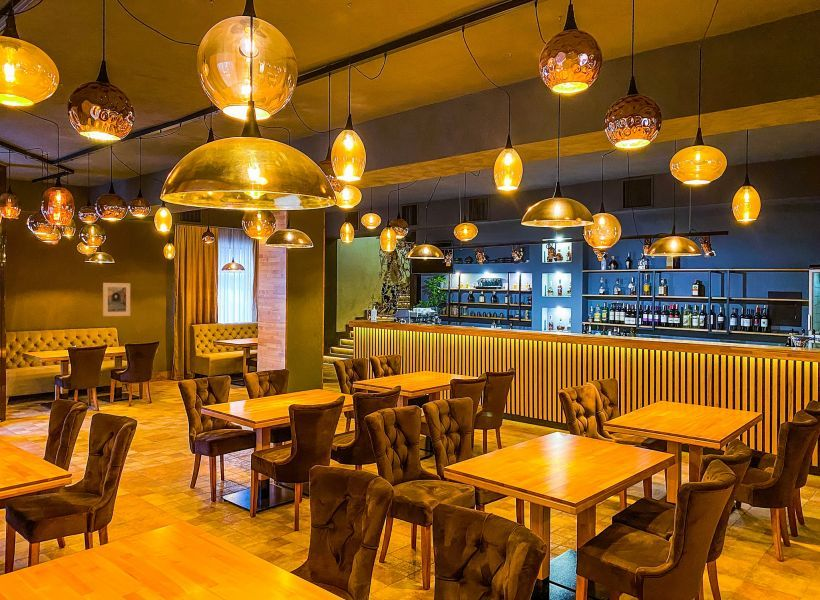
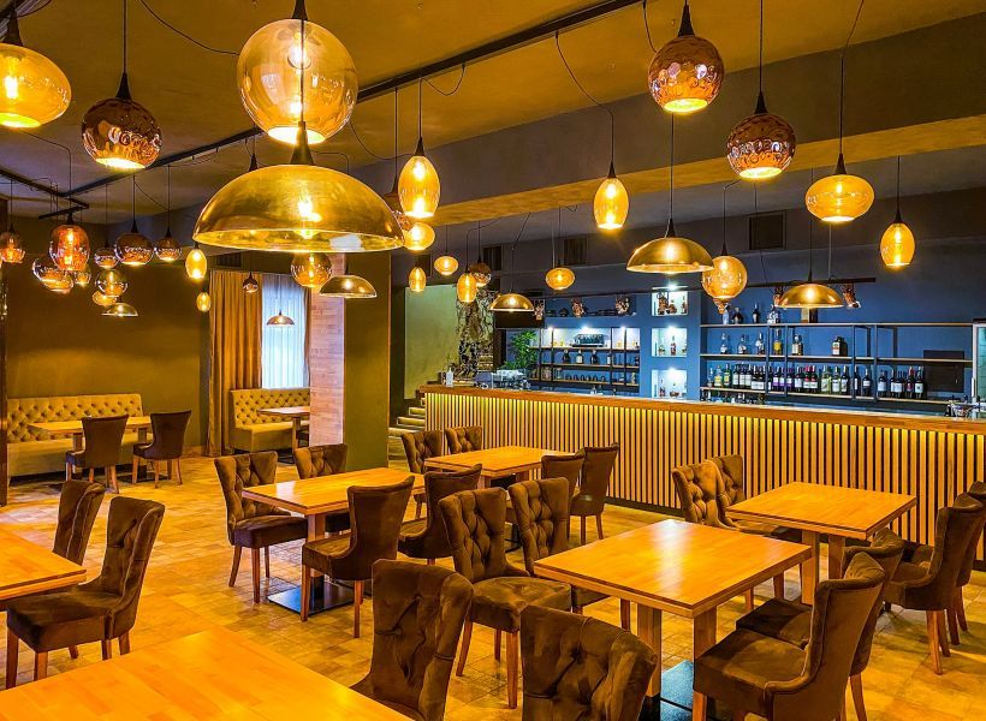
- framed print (116, 299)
